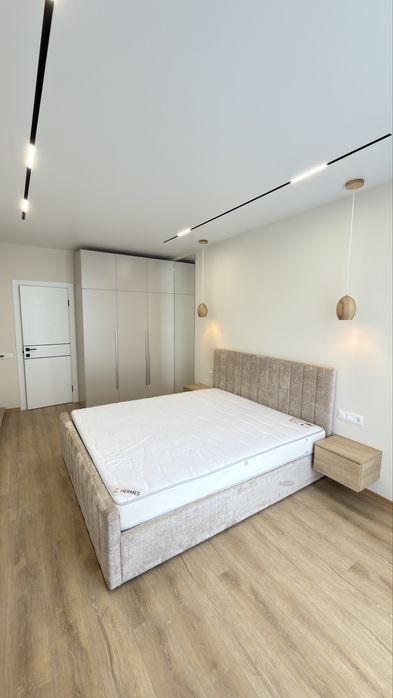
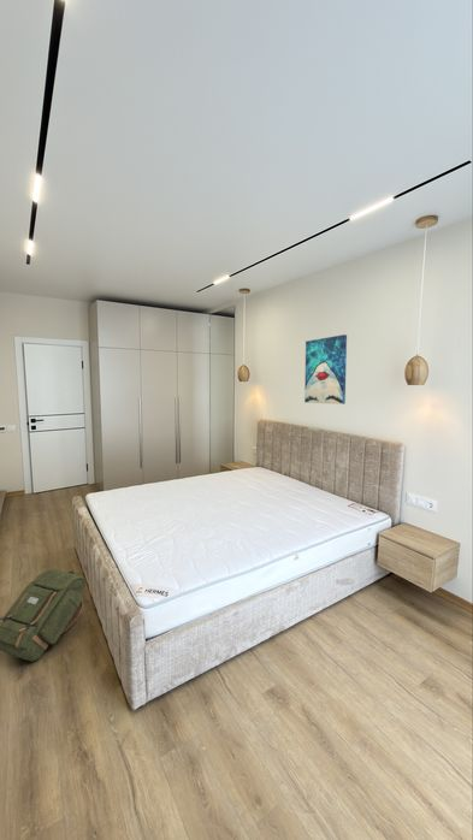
+ backpack (42, 611)
+ wall art (324, 371)
